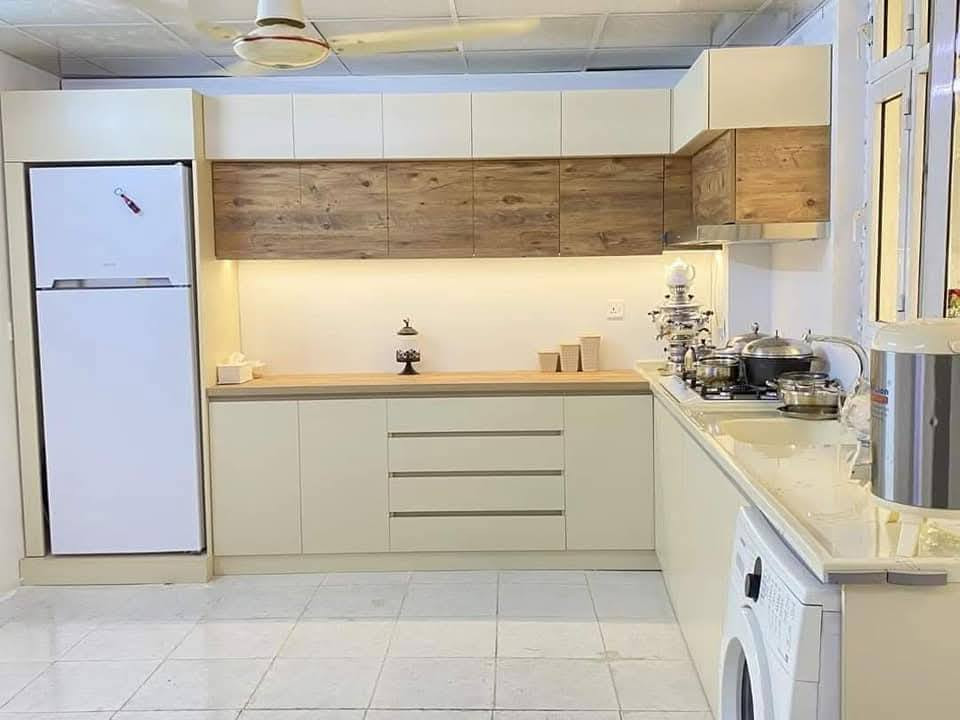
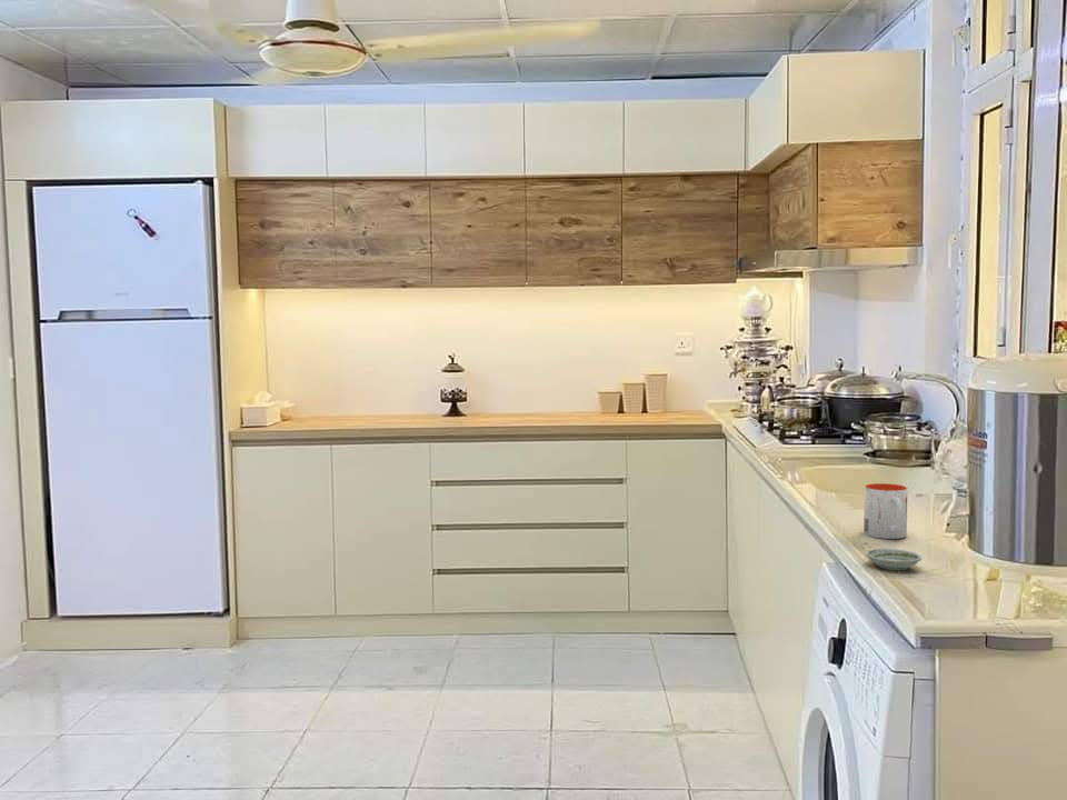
+ mug (888, 512)
+ saucer (893, 560)
